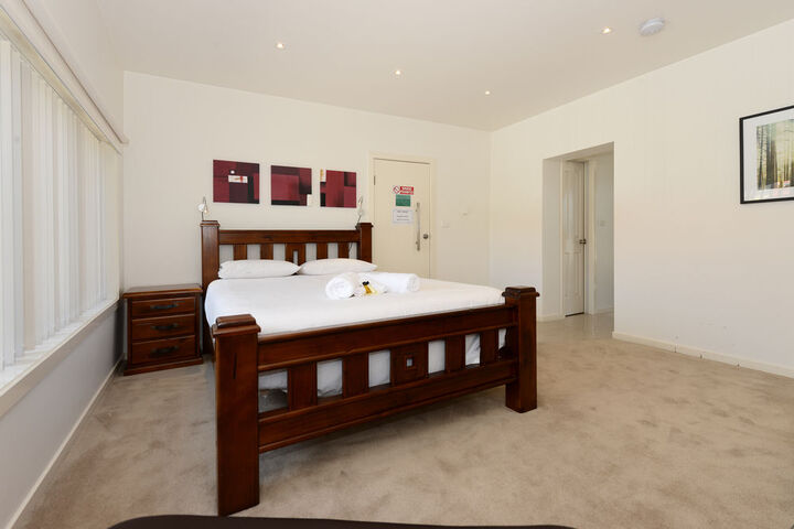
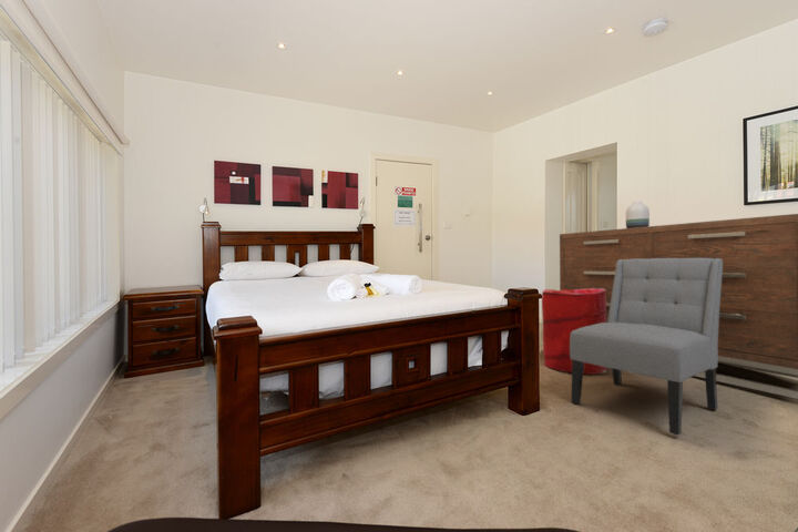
+ laundry hamper (573, 326)
+ dresser (673, 257)
+ chair (645, 331)
+ vase (637, 215)
